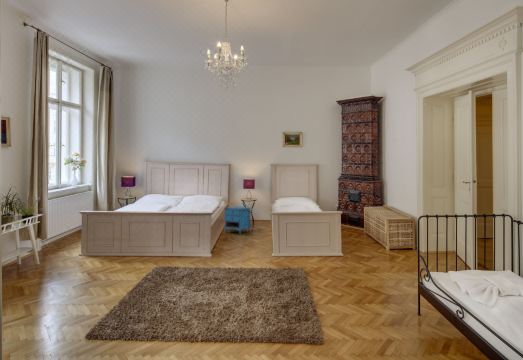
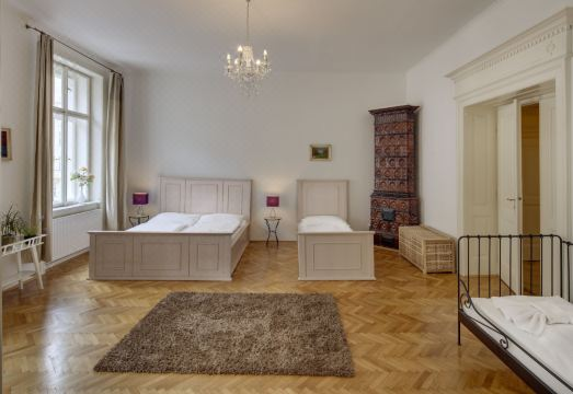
- nightstand (237, 219)
